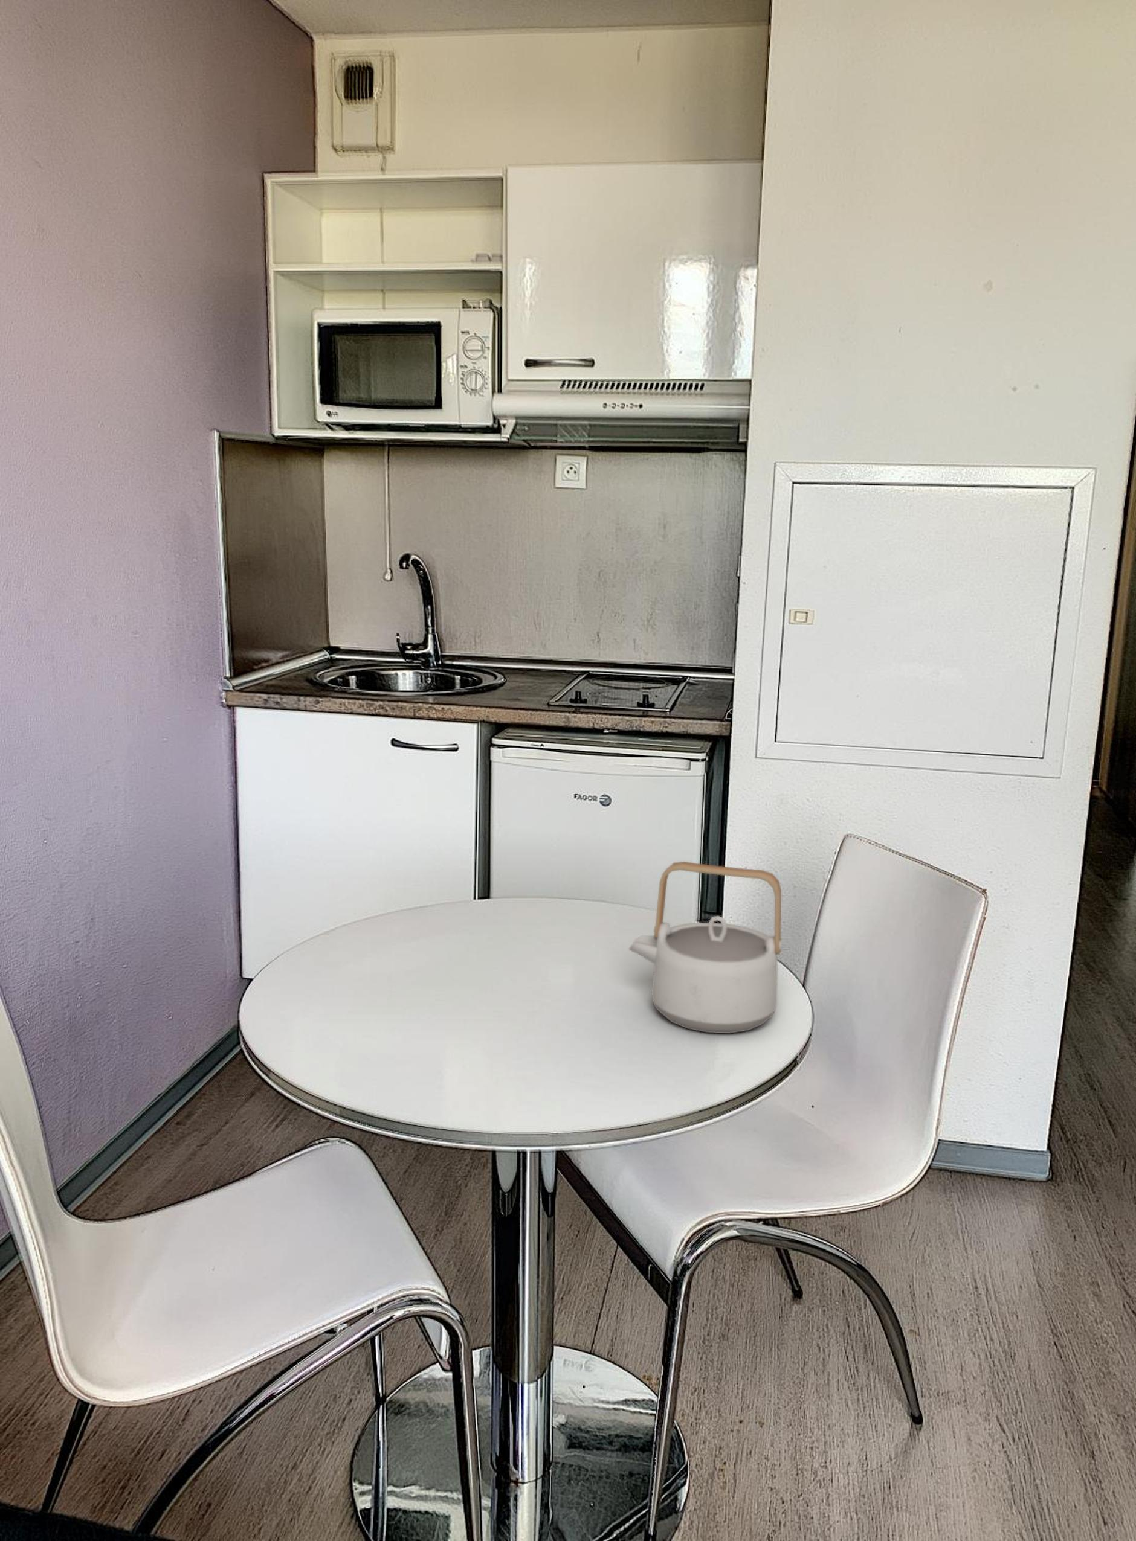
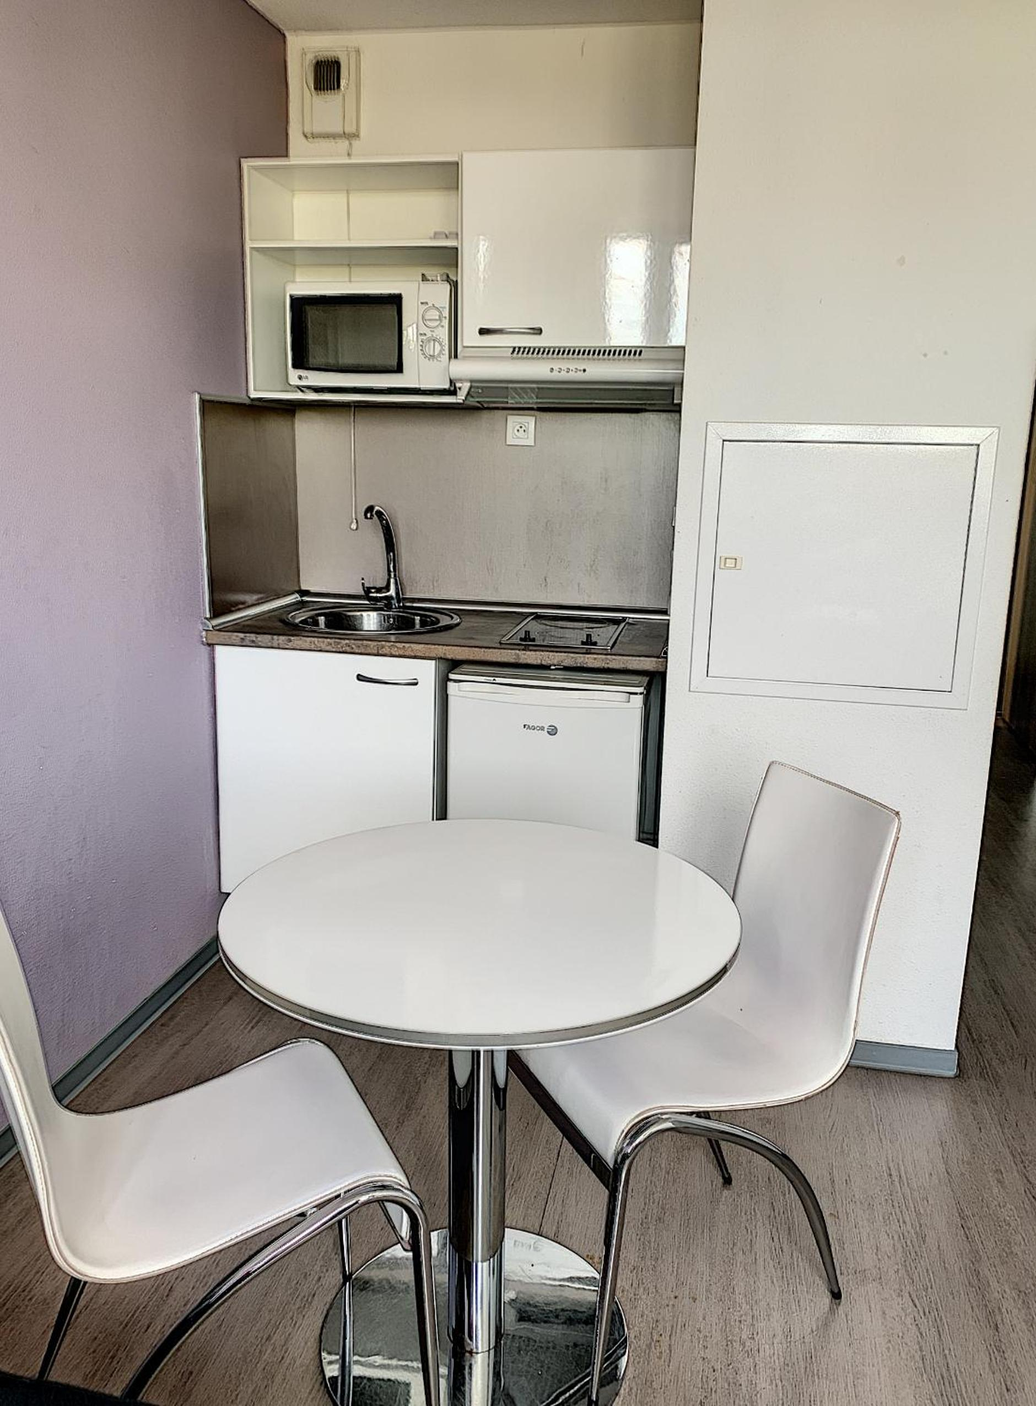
- teapot (705, 939)
